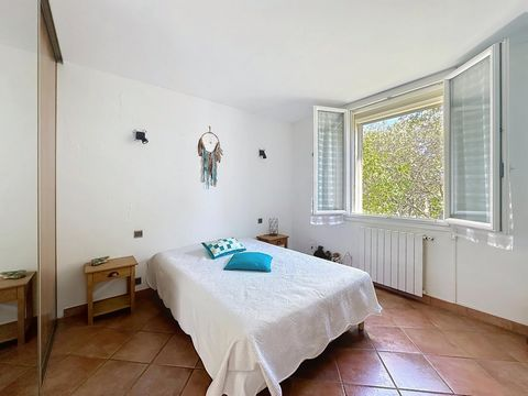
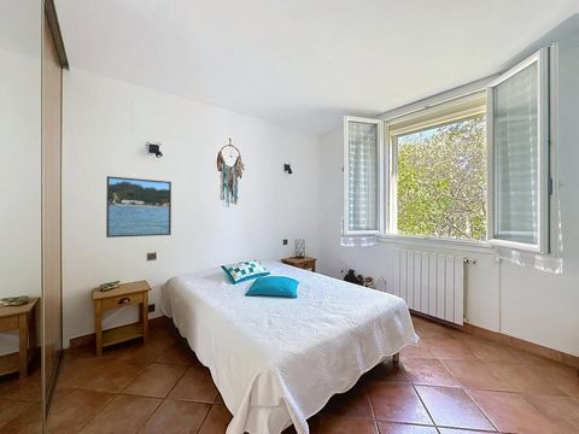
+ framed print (140, 207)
